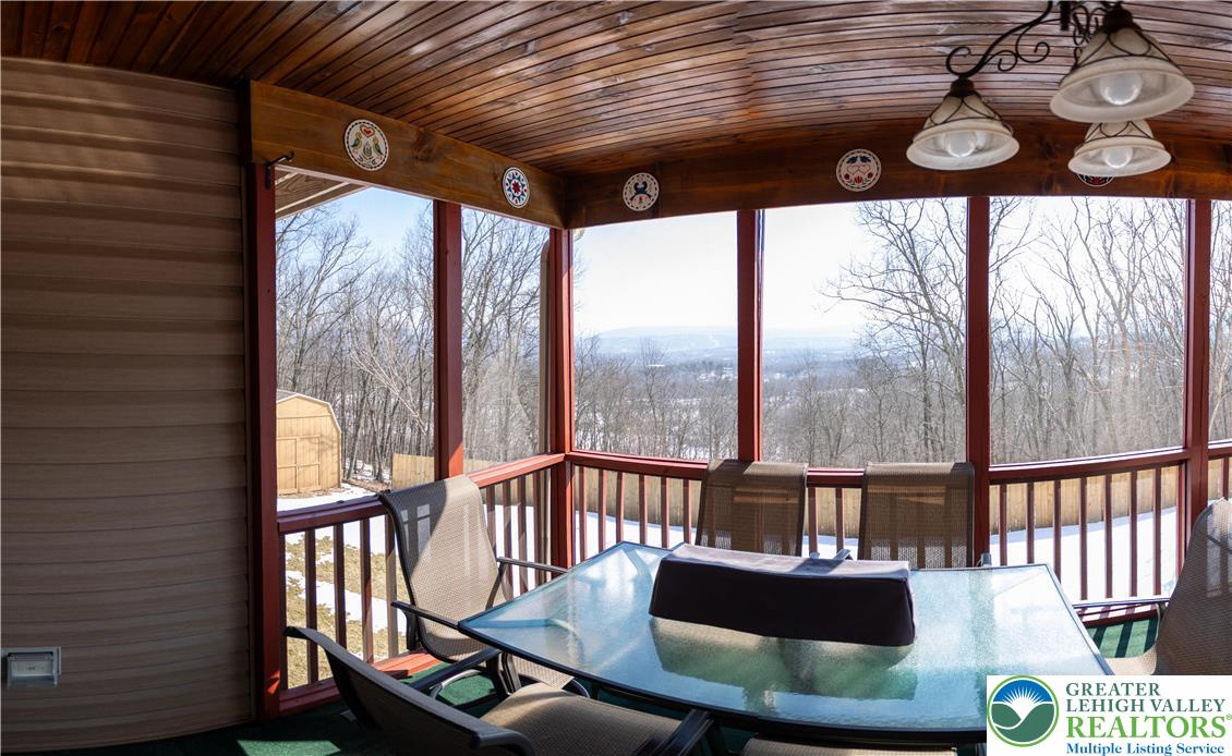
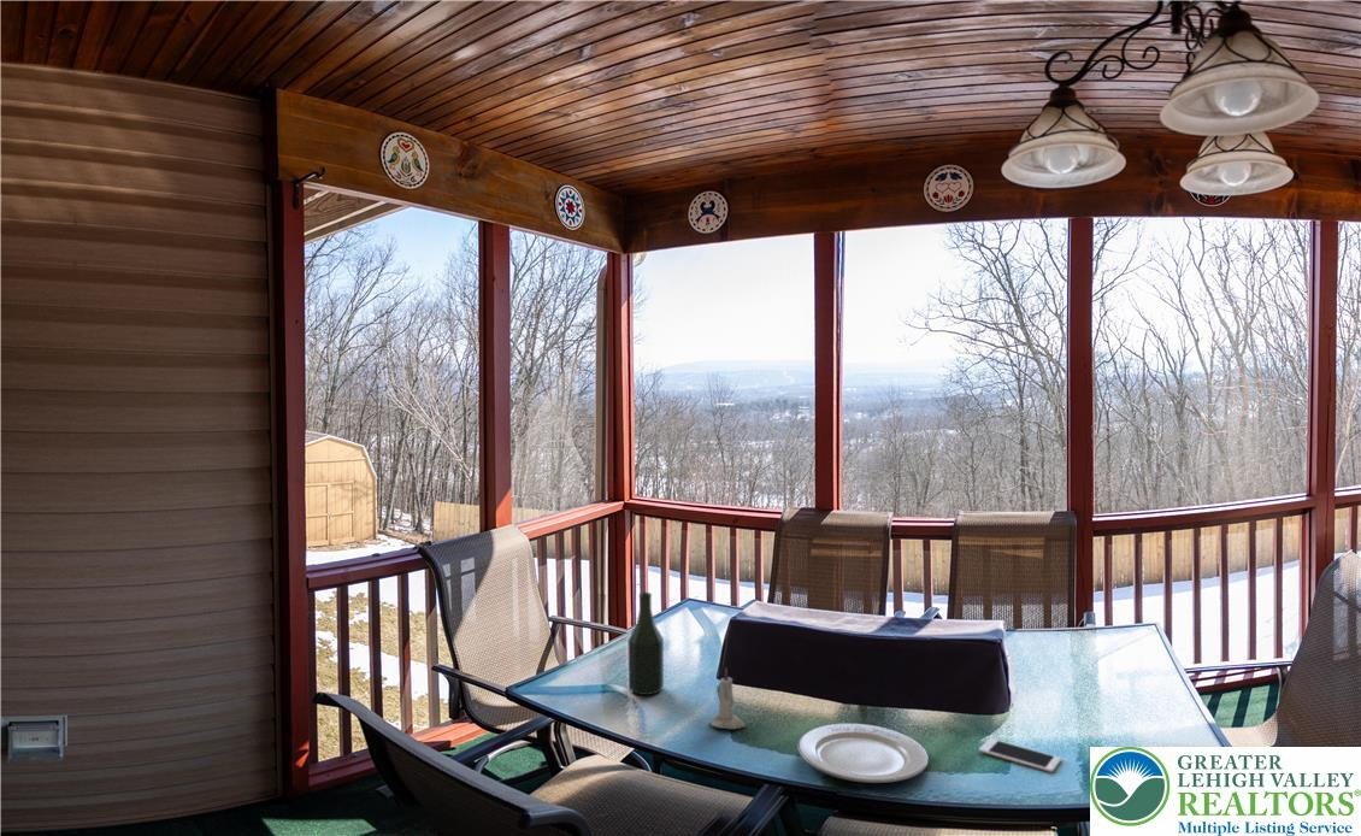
+ chinaware (861, 754)
+ cell phone (1019, 754)
+ bottle (646, 641)
+ candle (727, 695)
